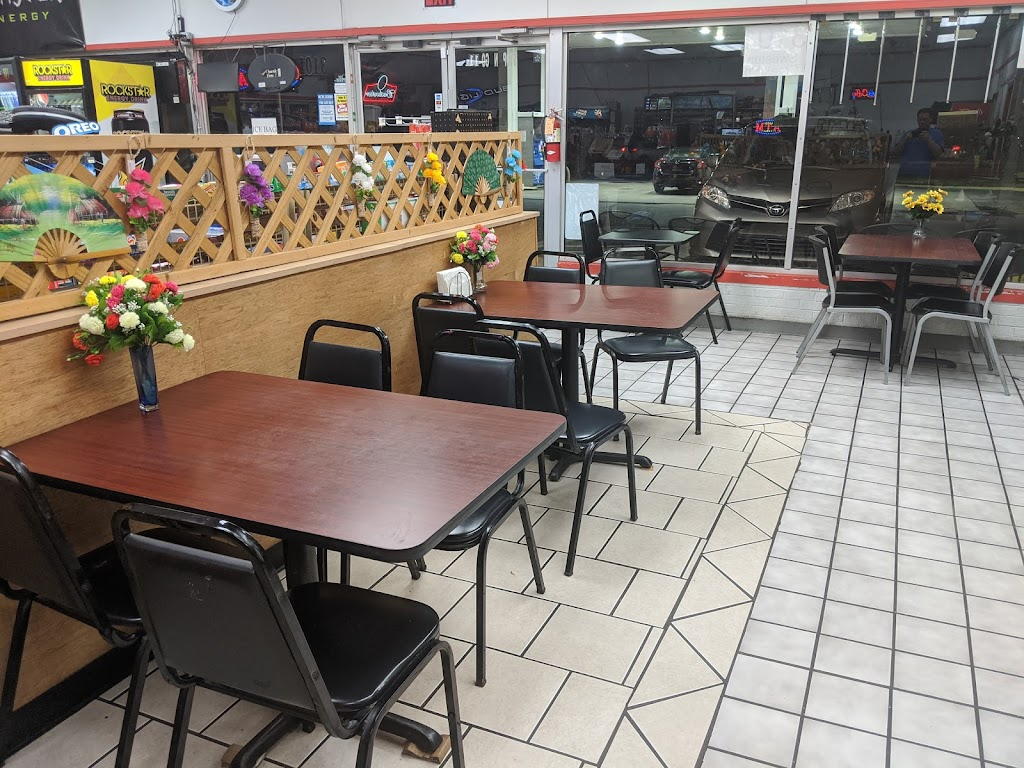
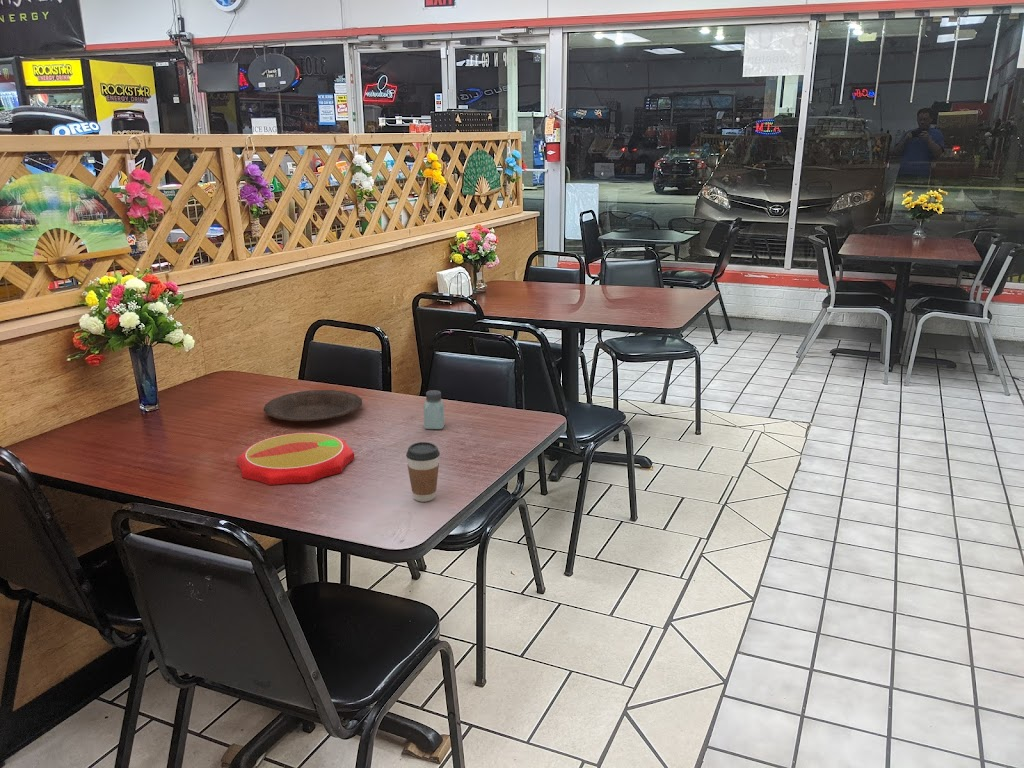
+ plate (295, 454)
+ coffee cup (423, 472)
+ plate (314, 408)
+ saltshaker (433, 409)
